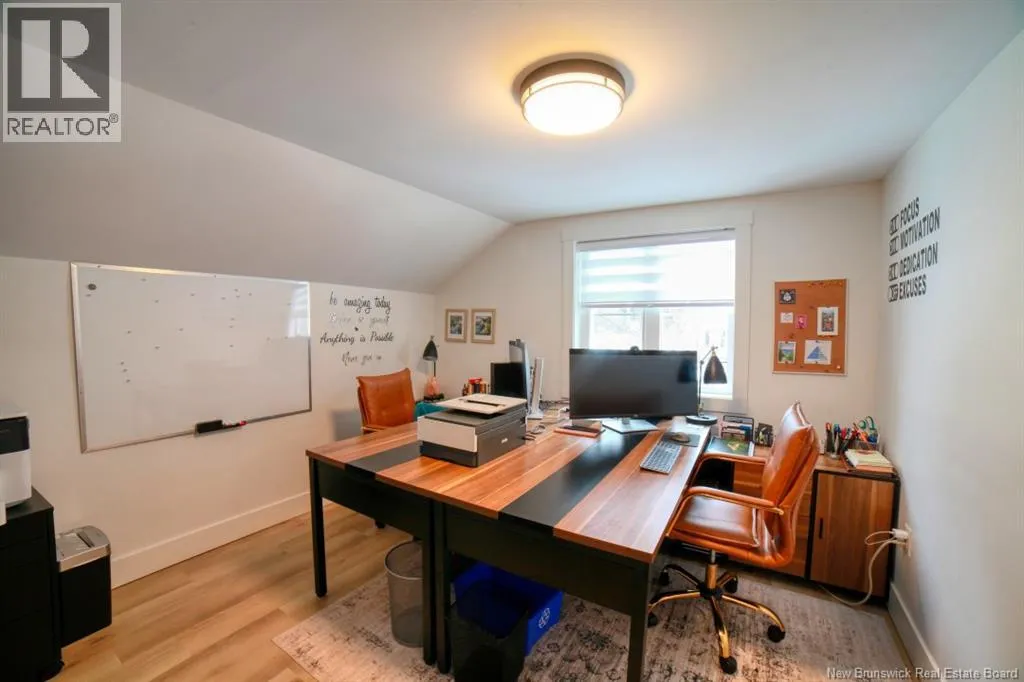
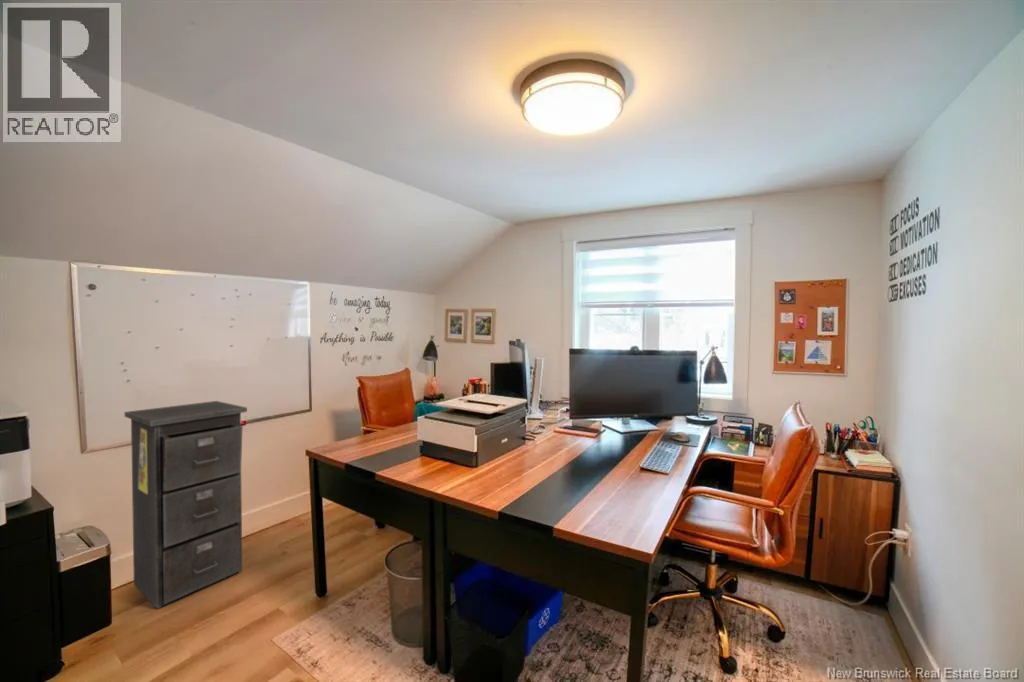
+ filing cabinet (191, 495)
